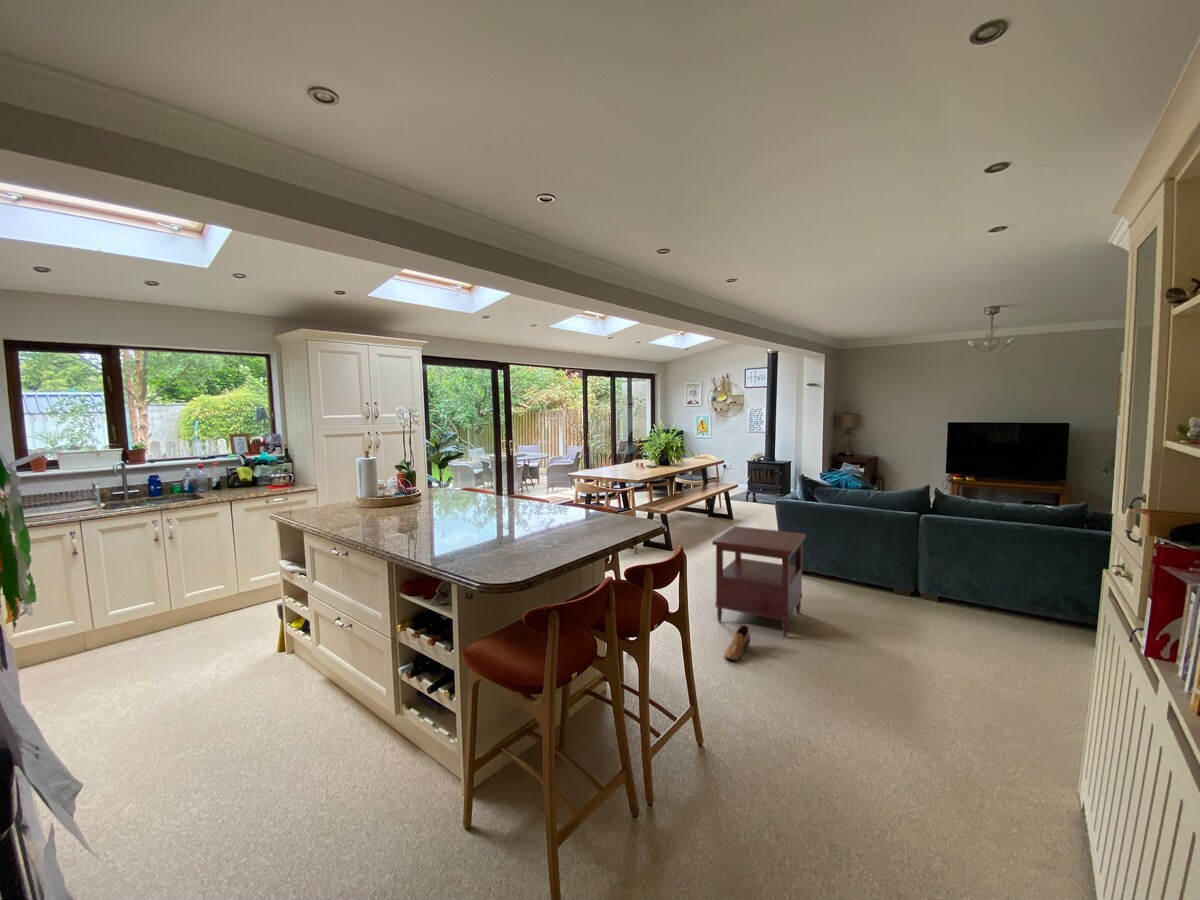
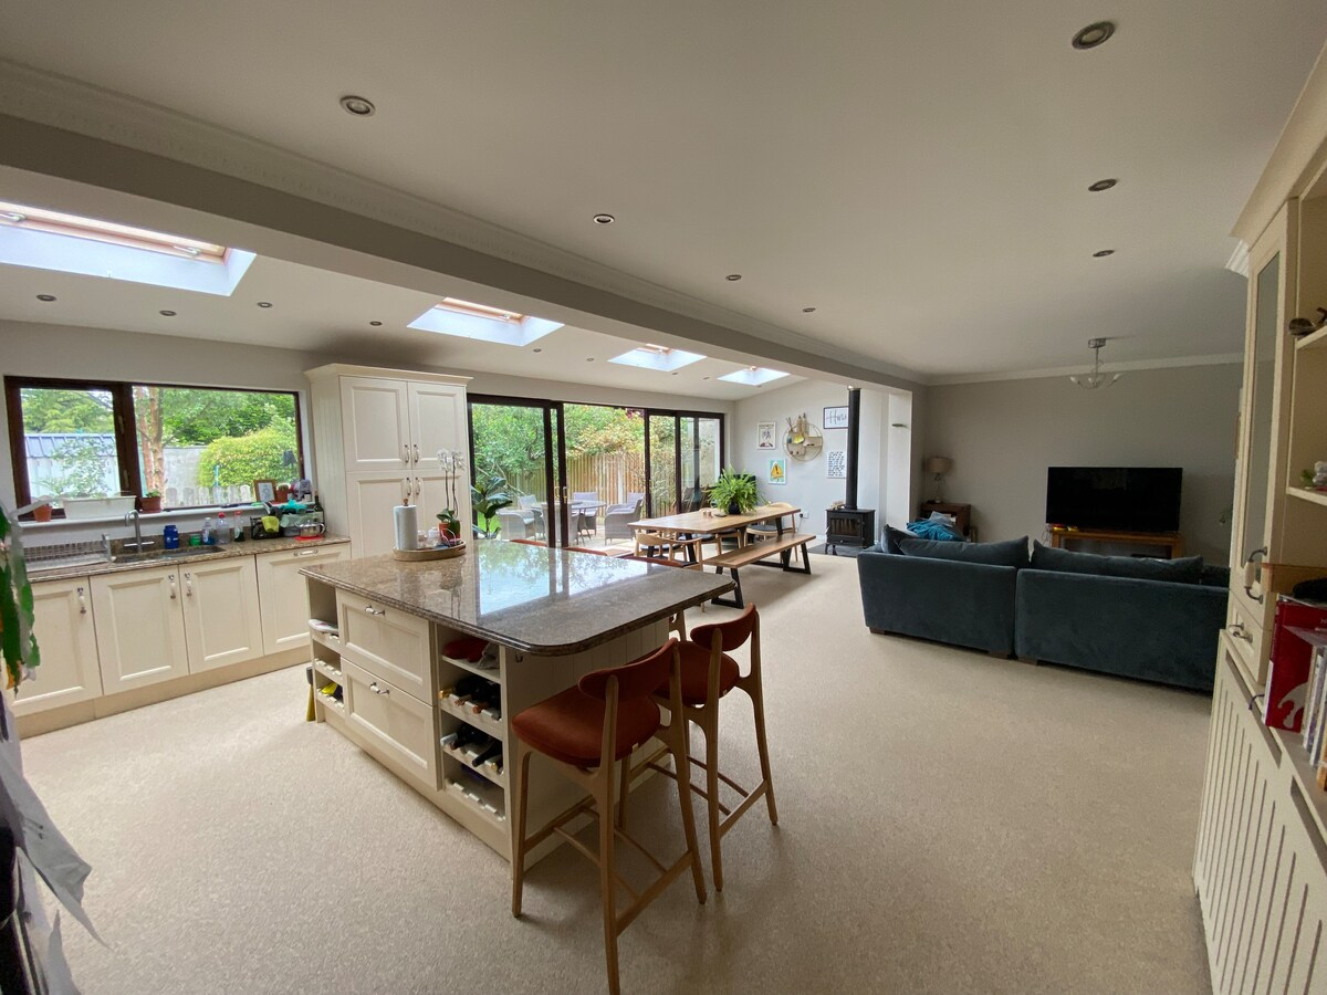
- shoe (736, 642)
- side table (759, 577)
